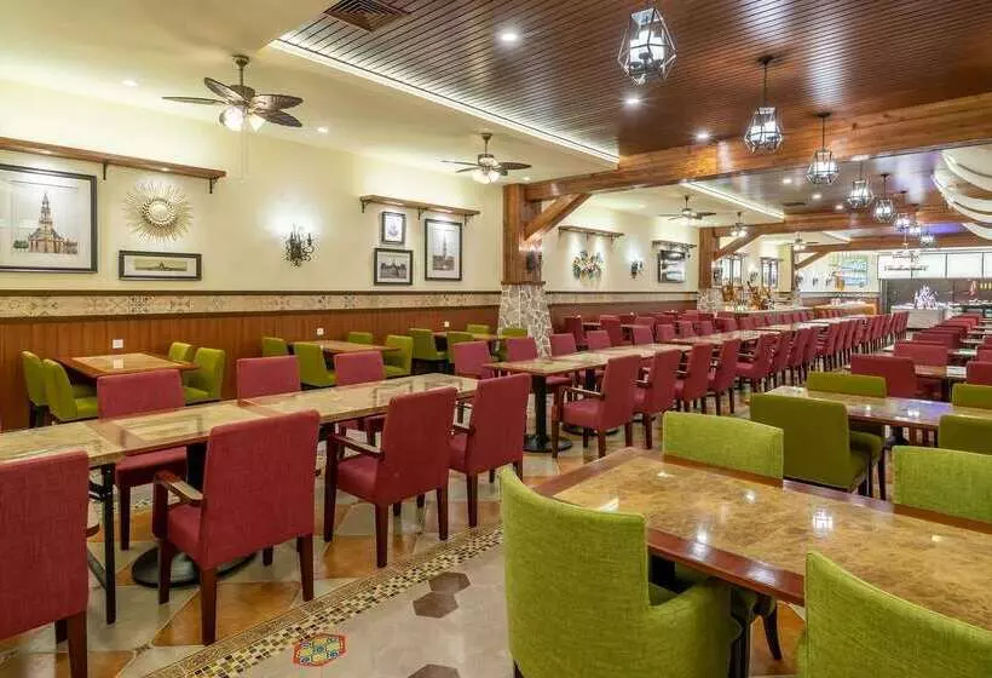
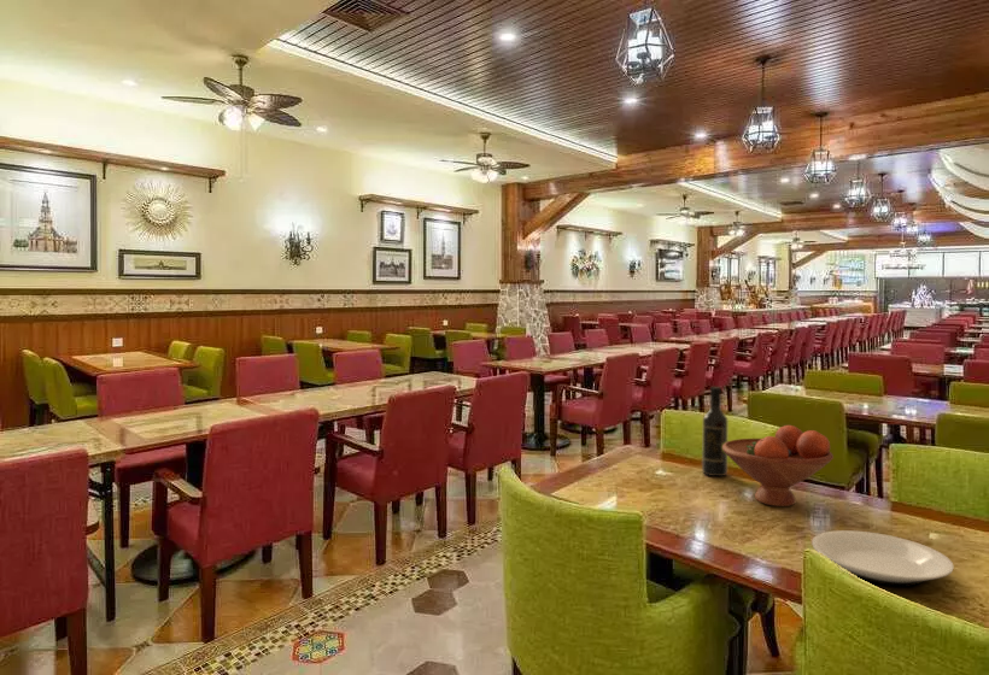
+ plate (878, 560)
+ fruit bowl (776, 464)
+ wine bottle (714, 430)
